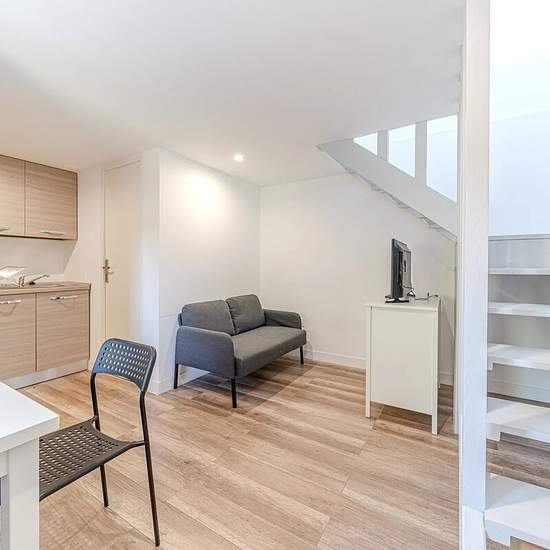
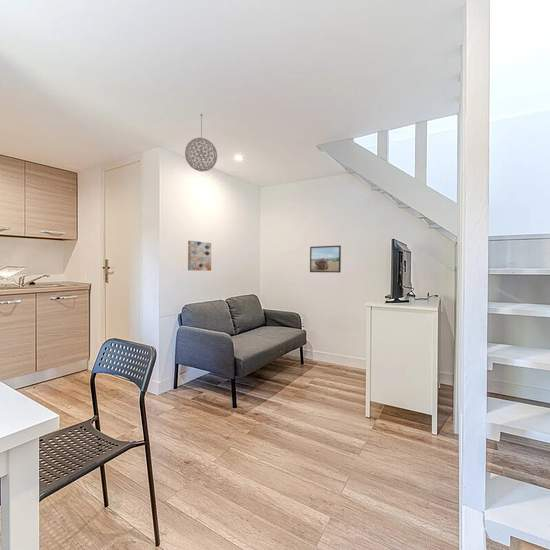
+ wall art (199, 256)
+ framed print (325, 259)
+ pendant light (201, 142)
